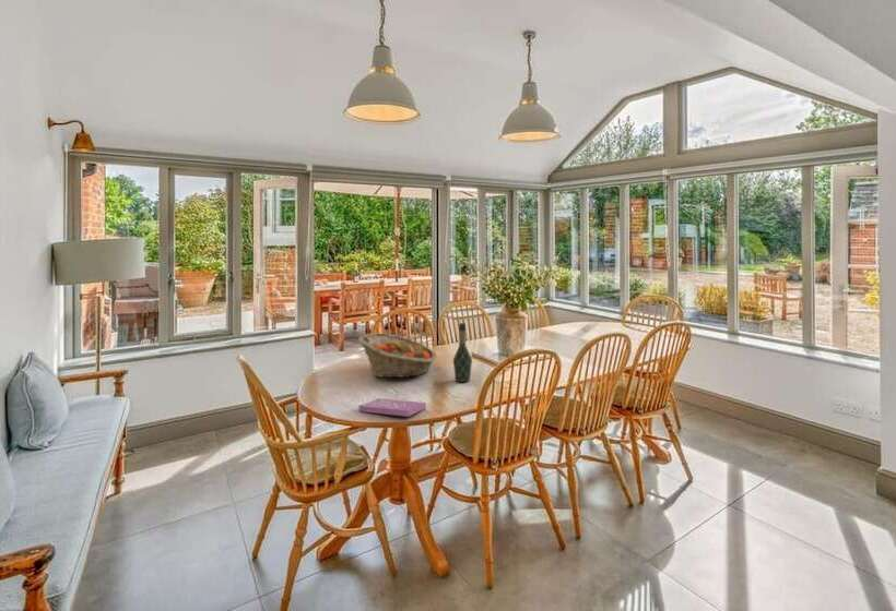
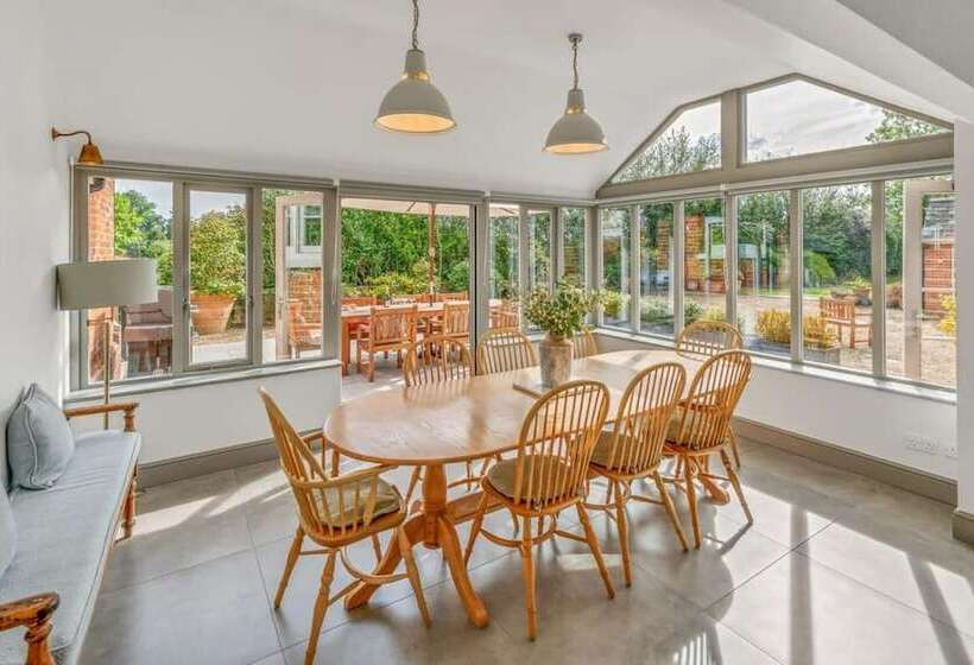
- fruit basket (398, 354)
- book (392, 407)
- wine bottle (462, 351)
